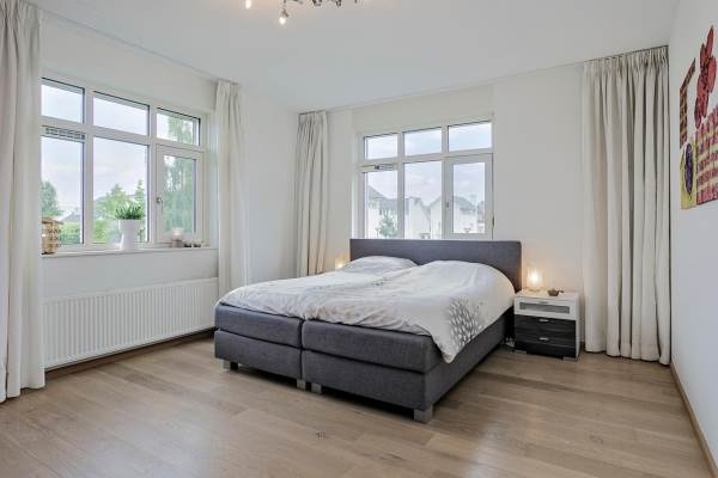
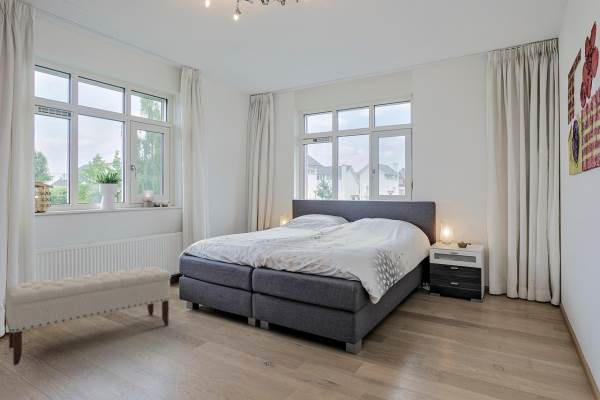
+ bench (95, 306)
